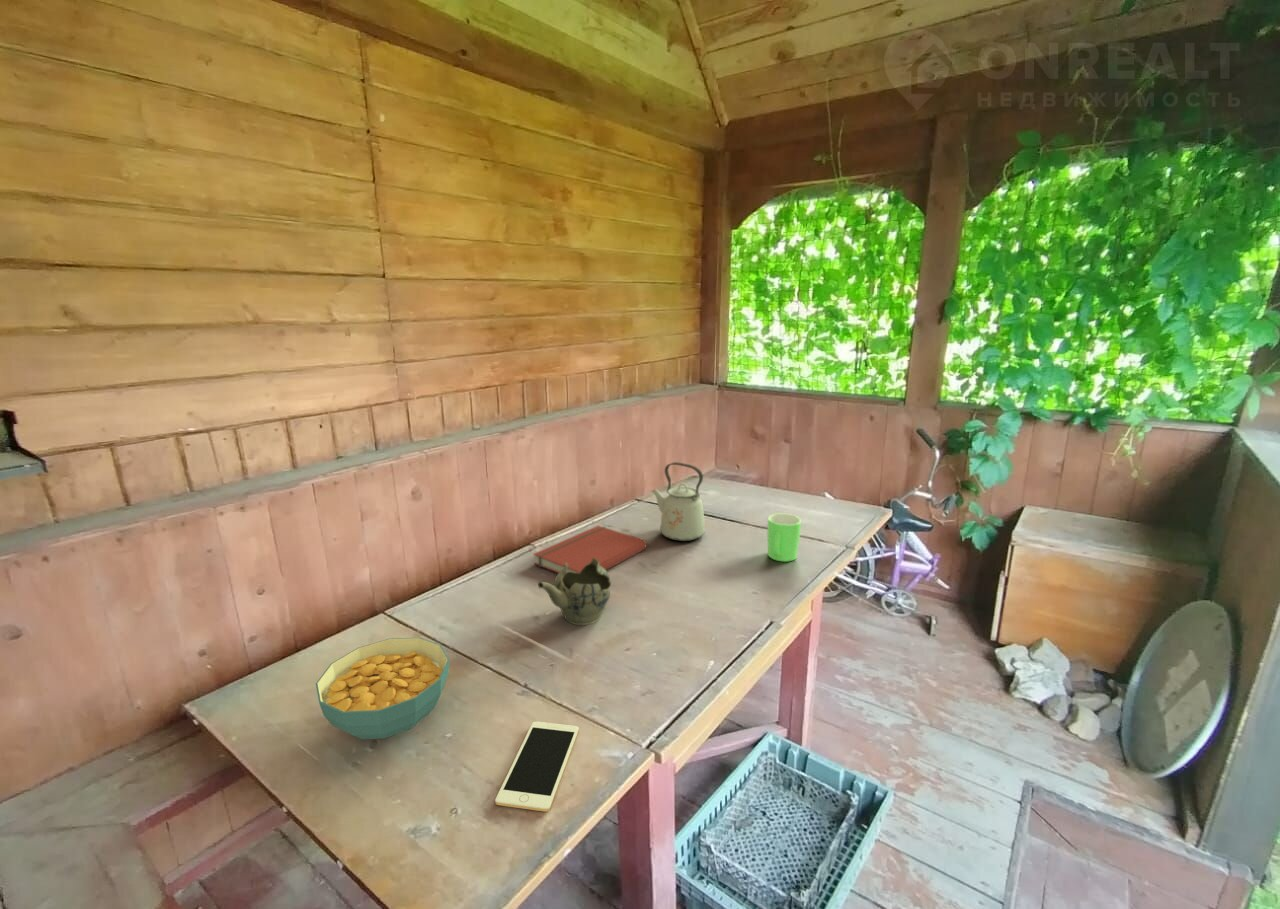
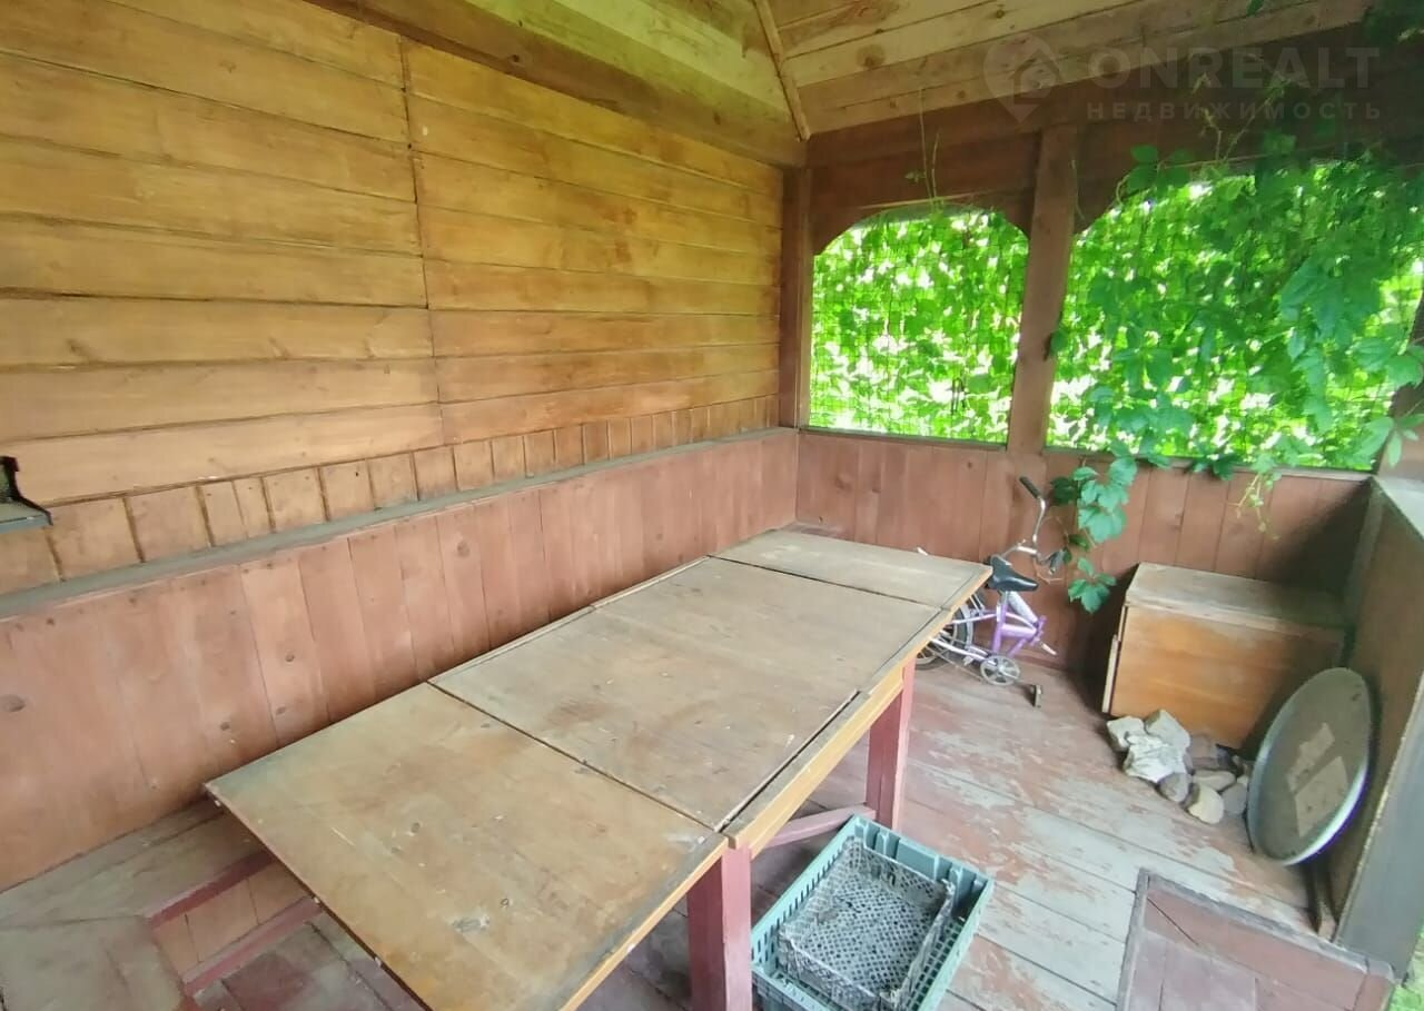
- cell phone (540, 762)
- book (591, 551)
- mug (781, 539)
- cereal bowl (388, 697)
- kettle (676, 498)
- teapot (574, 594)
